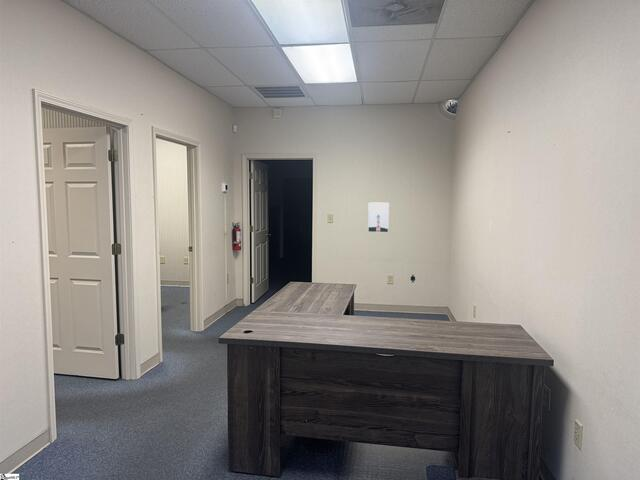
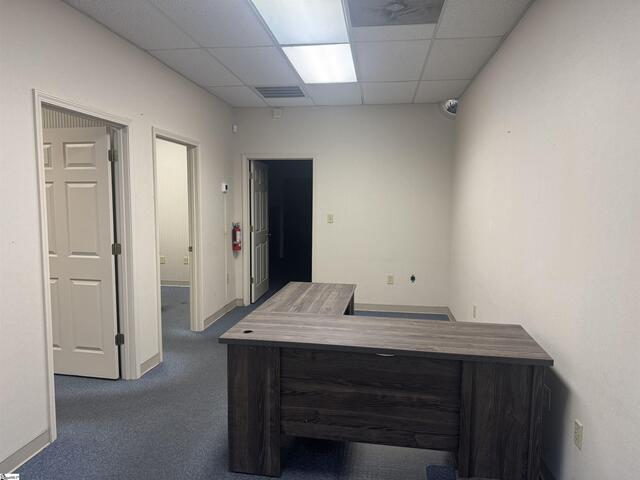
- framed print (378, 217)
